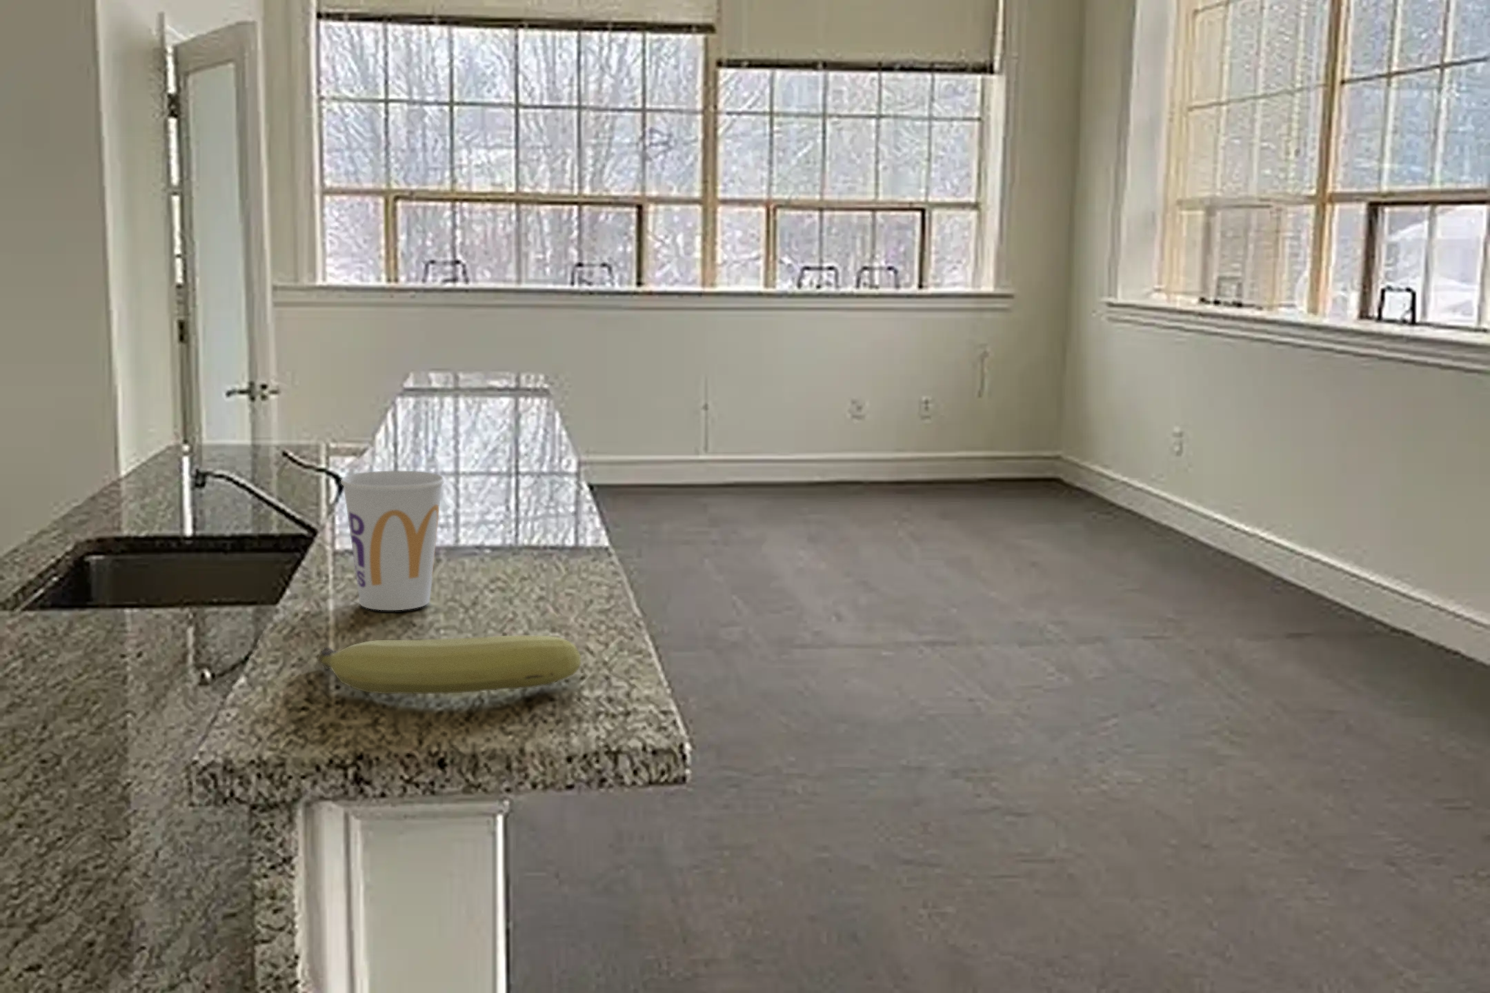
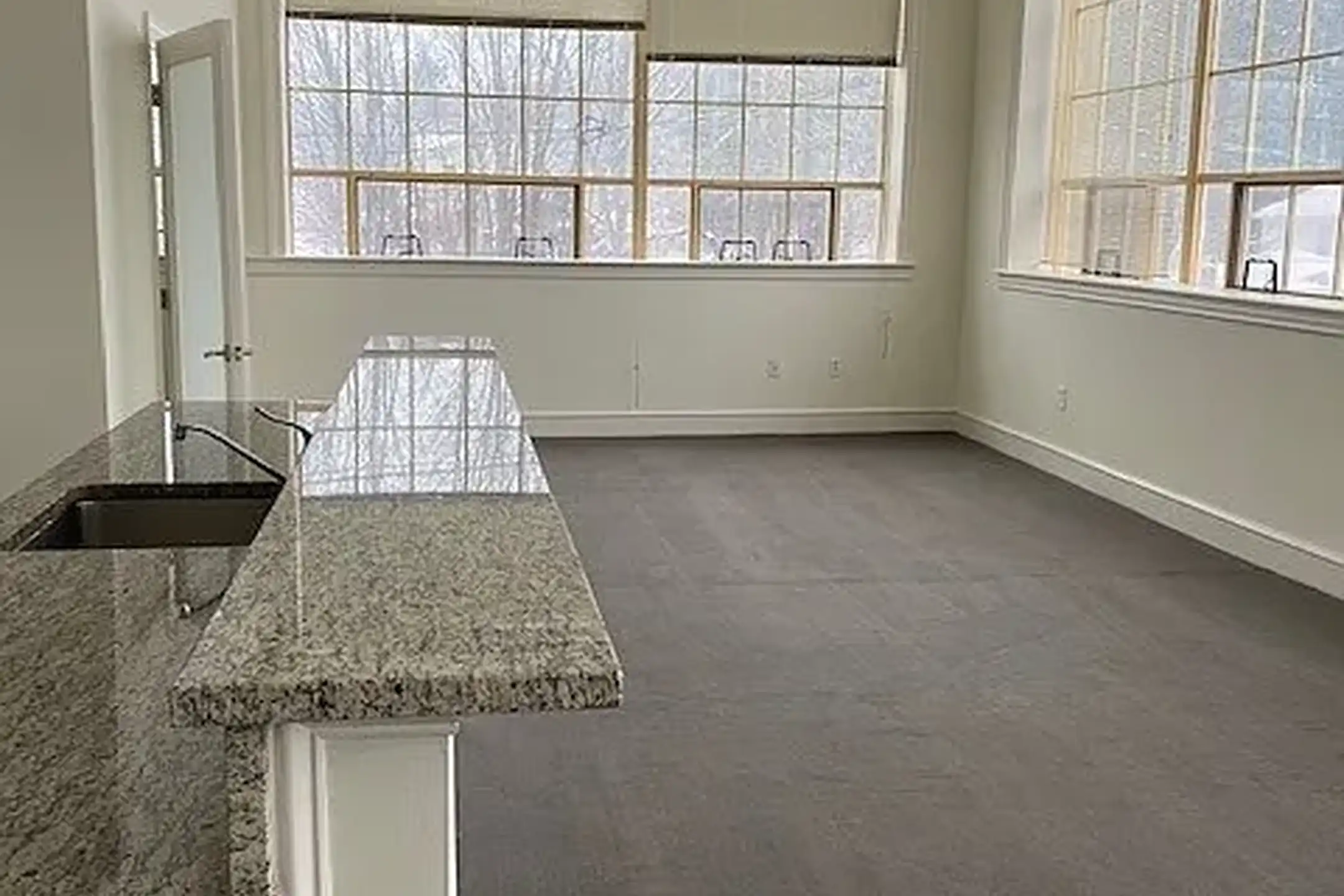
- fruit (441, 656)
- cup (394, 541)
